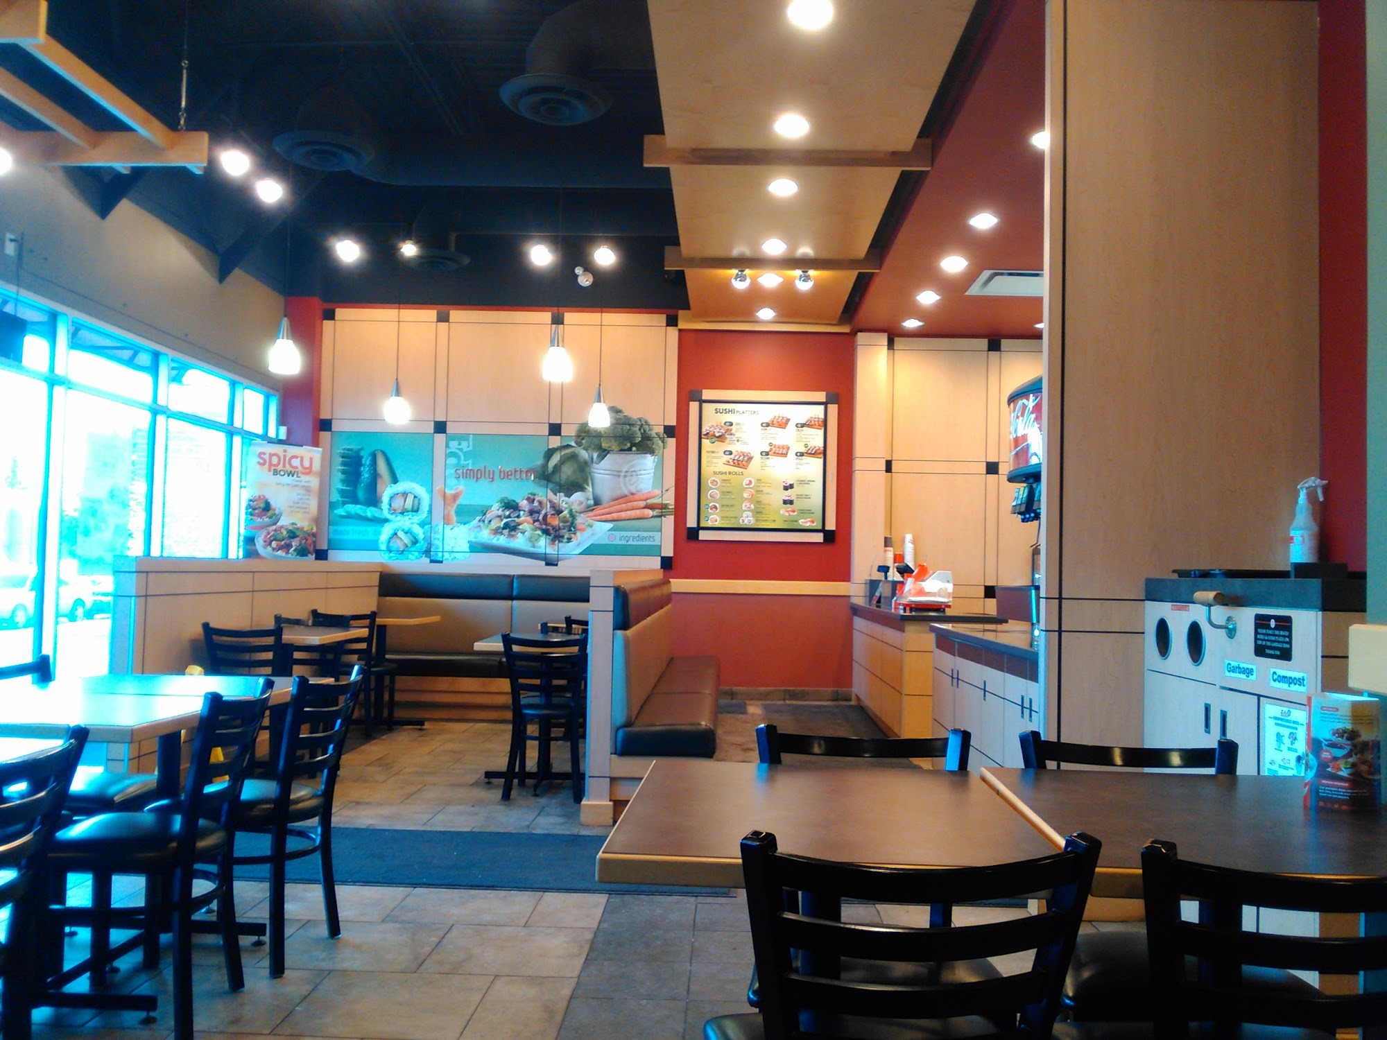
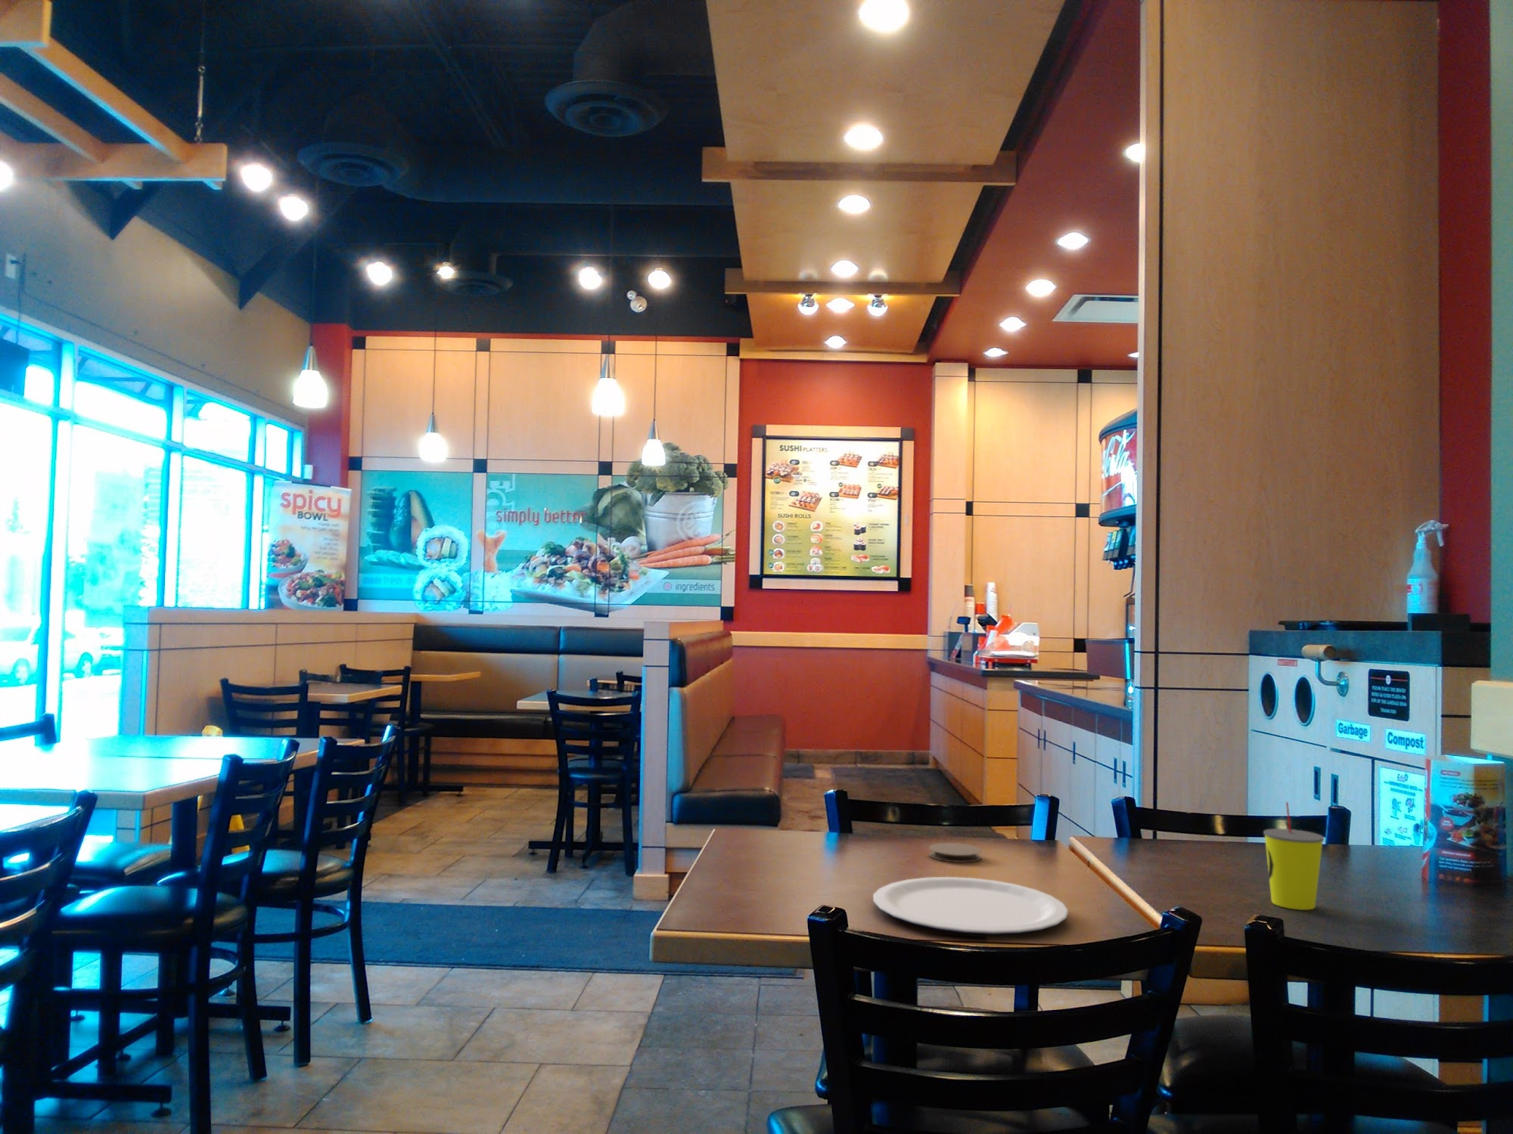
+ coaster (954, 852)
+ plate (969, 905)
+ straw (1293, 854)
